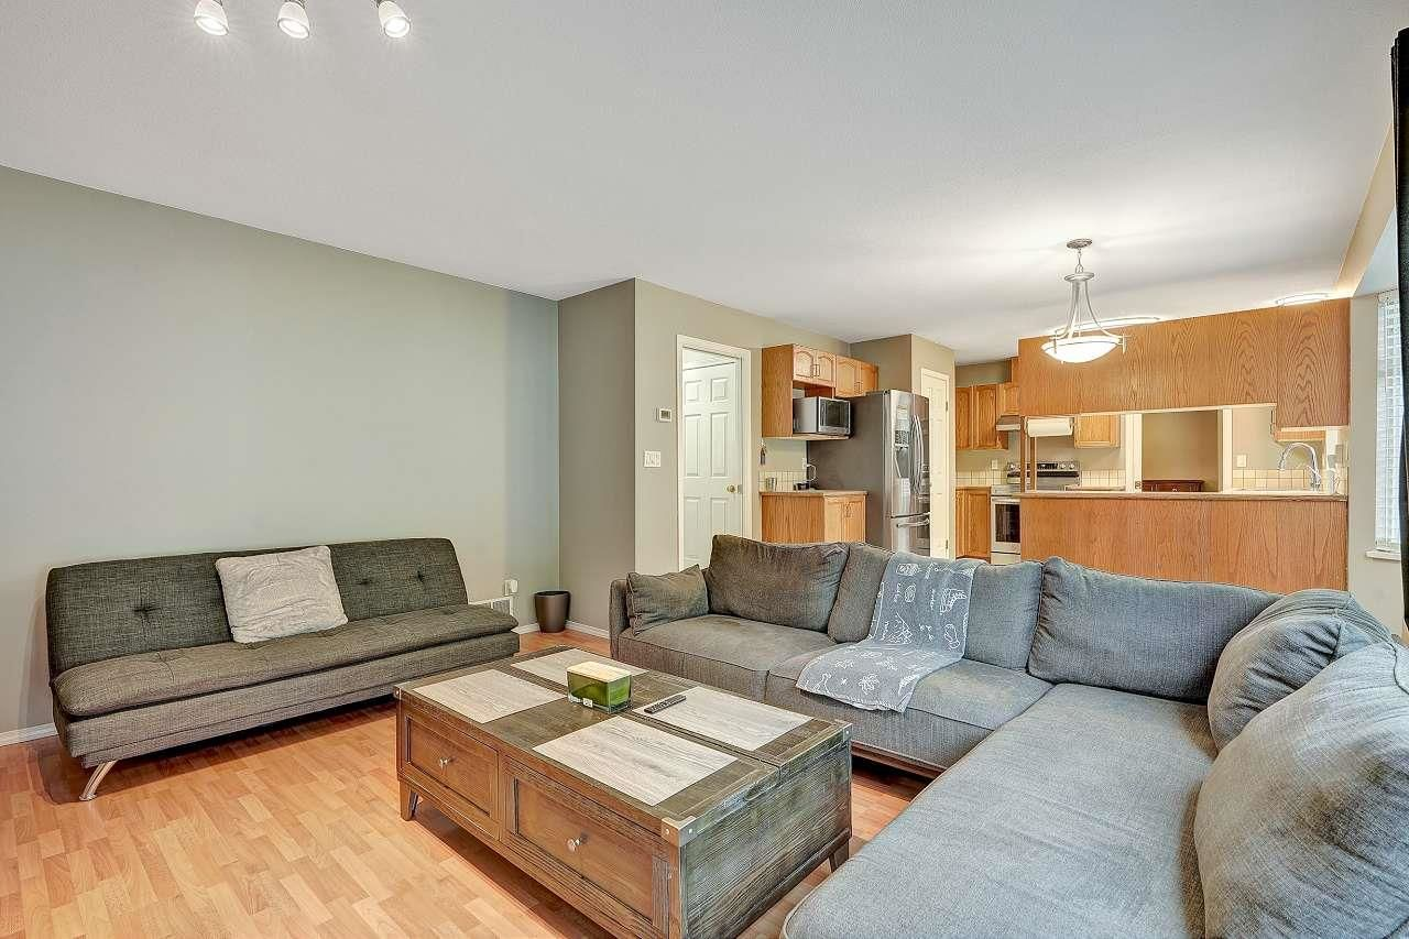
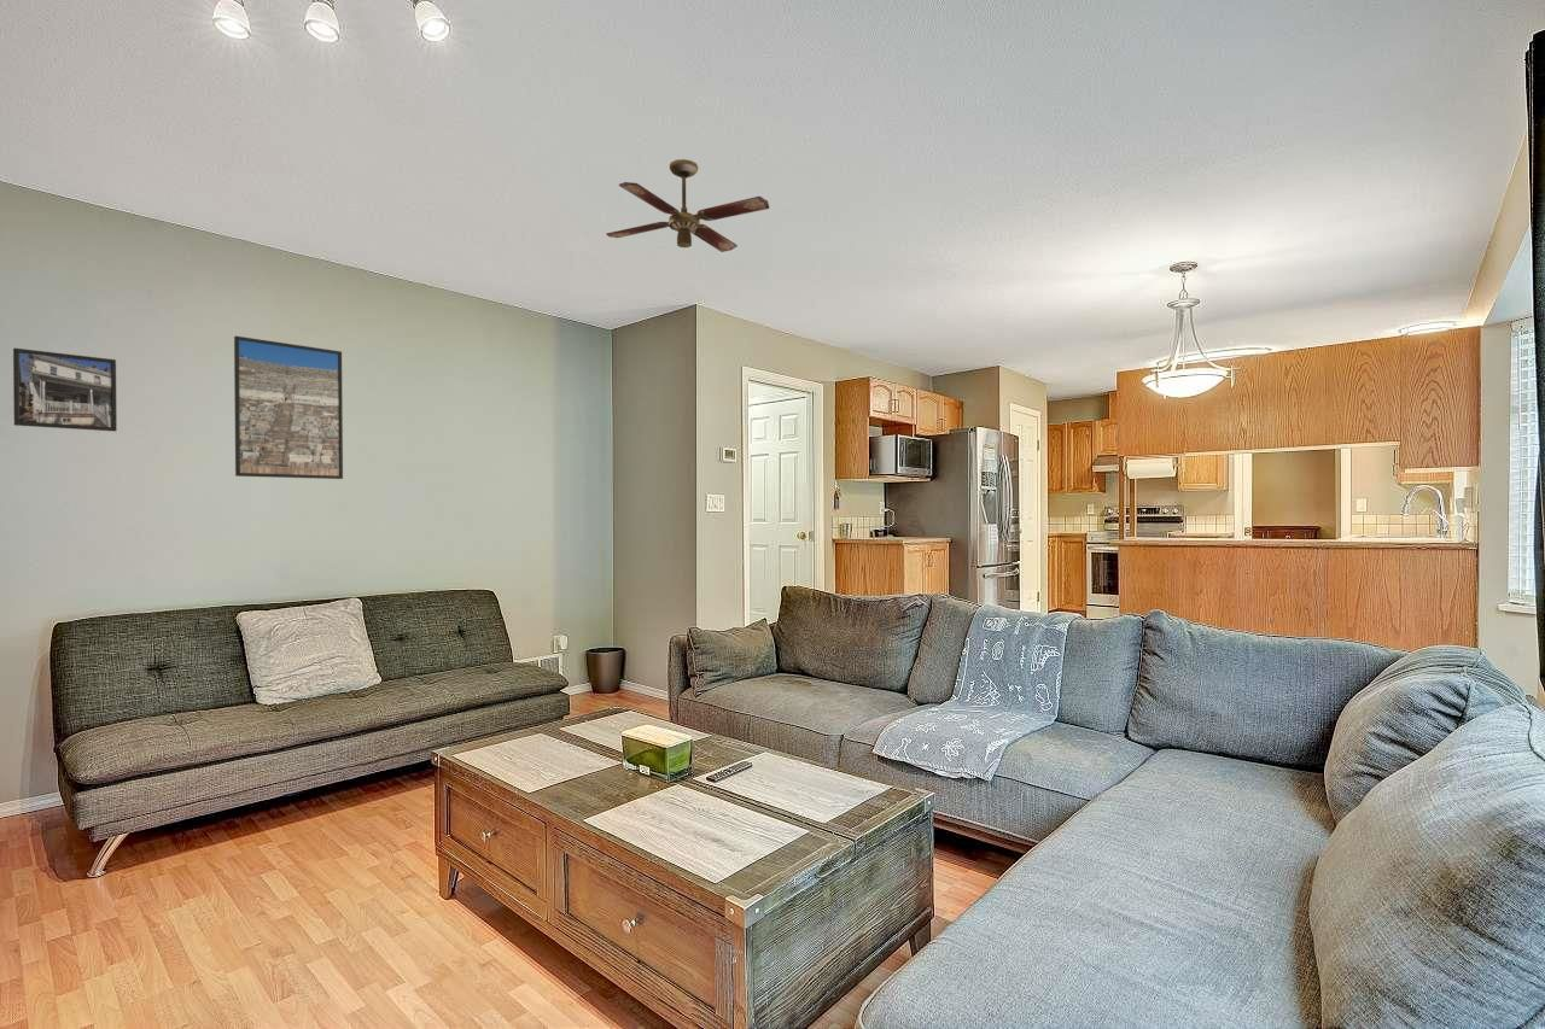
+ ceiling fan (683, 206)
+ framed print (66, 391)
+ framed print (291, 410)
